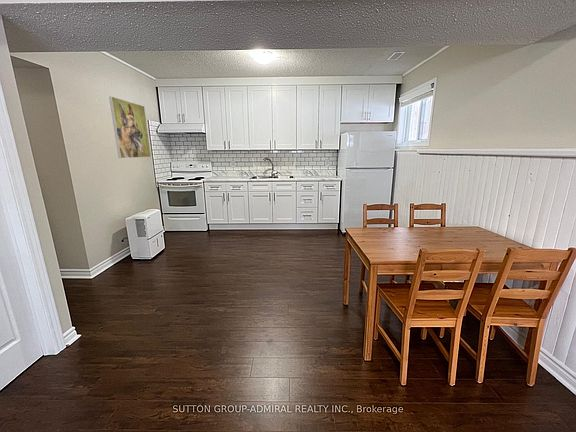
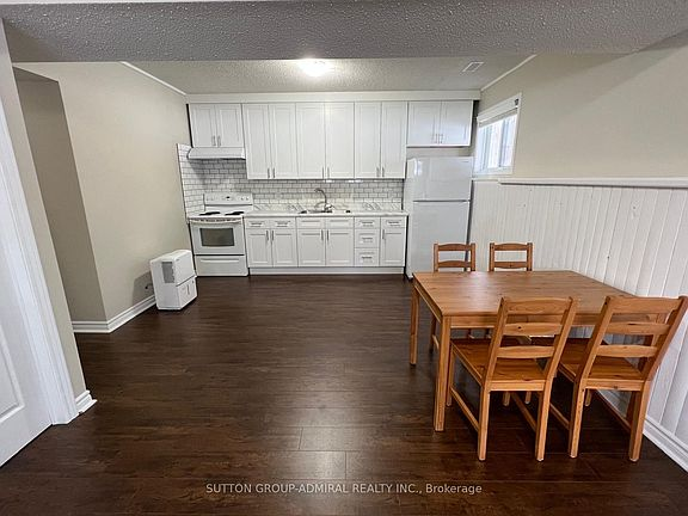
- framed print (132, 130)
